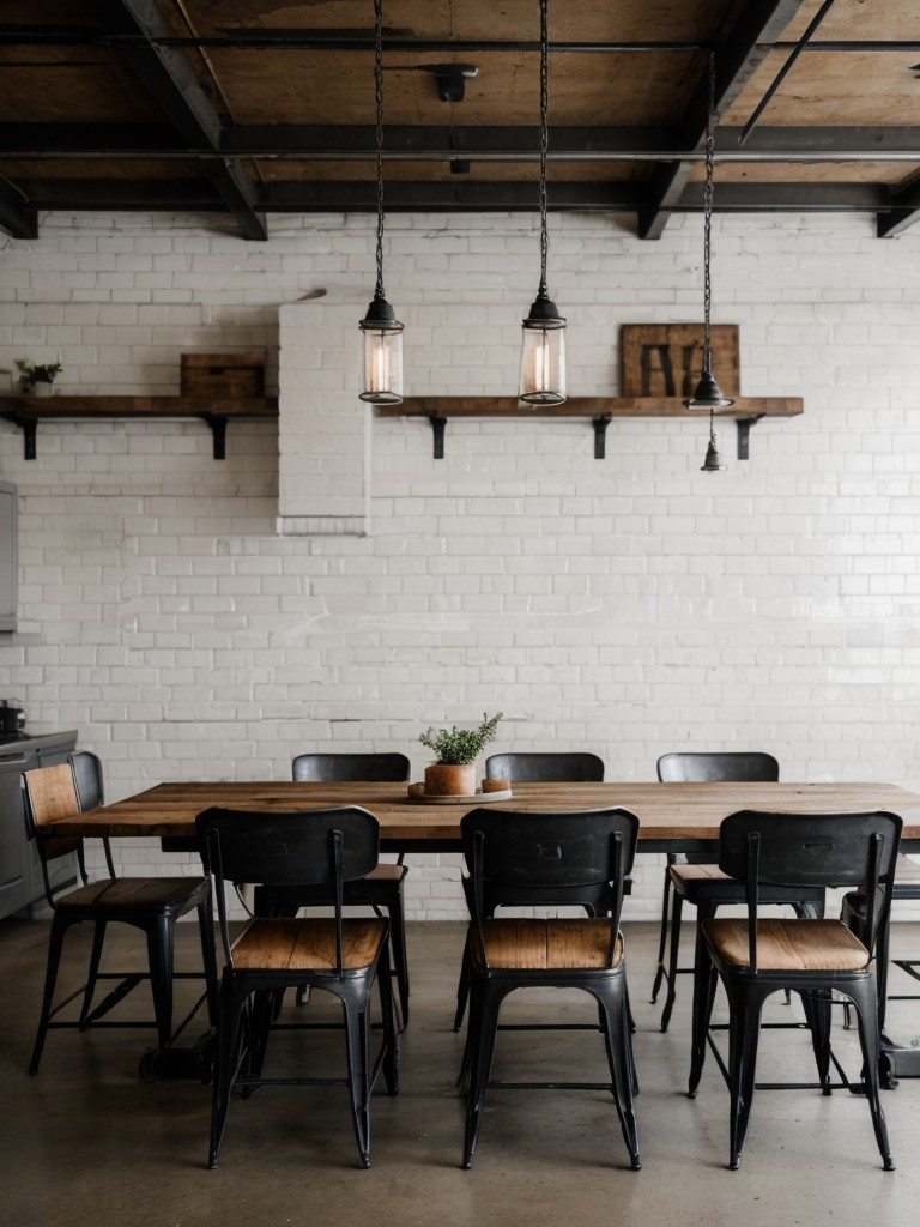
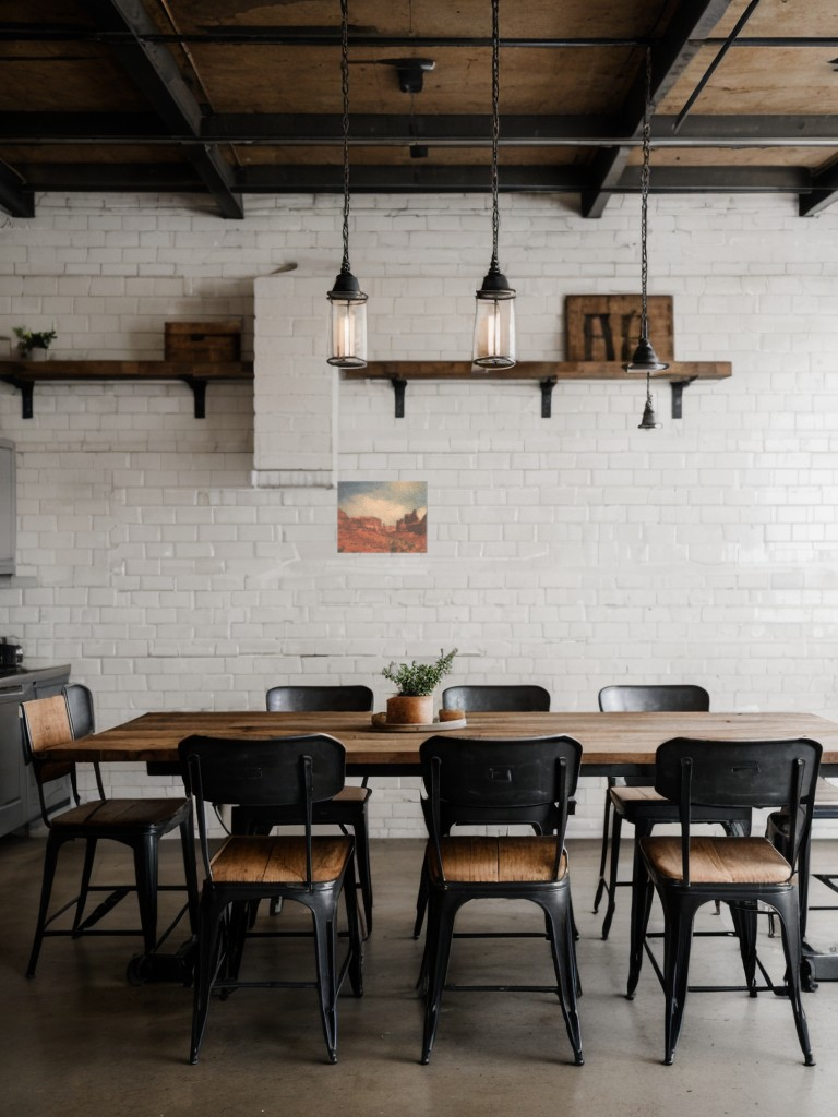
+ wall art (382, 517)
